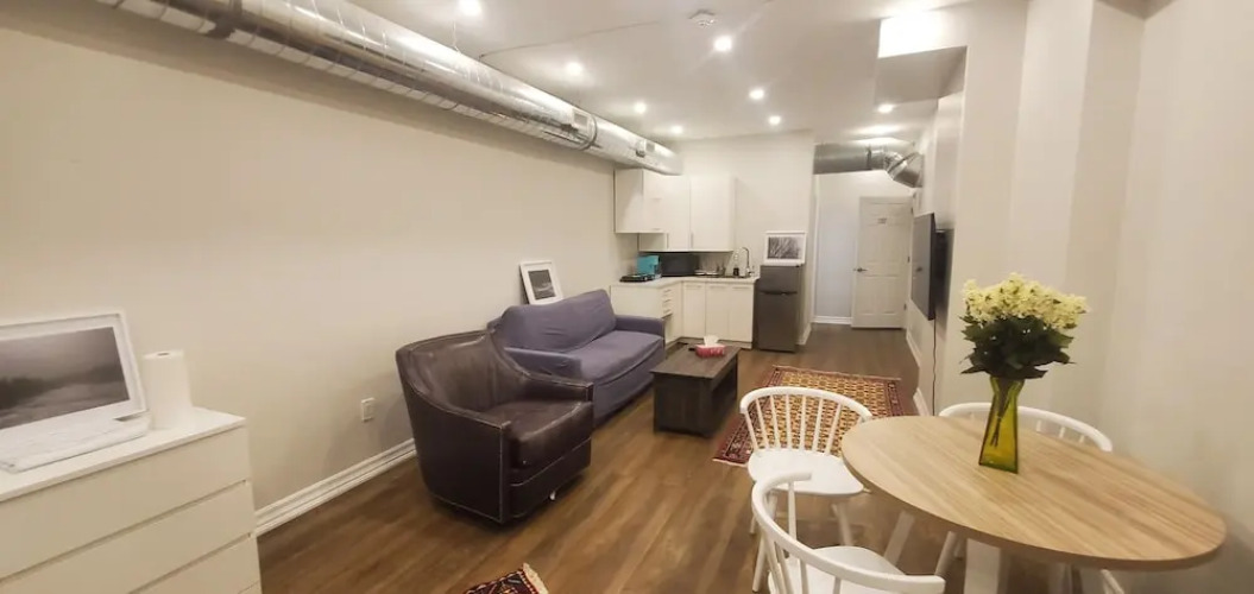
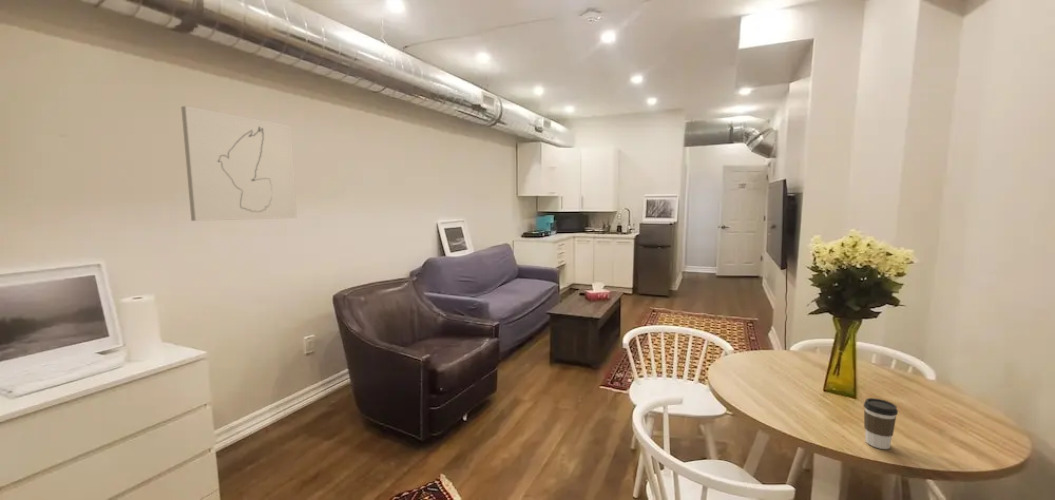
+ coffee cup (879, 423)
+ wall art (245, 168)
